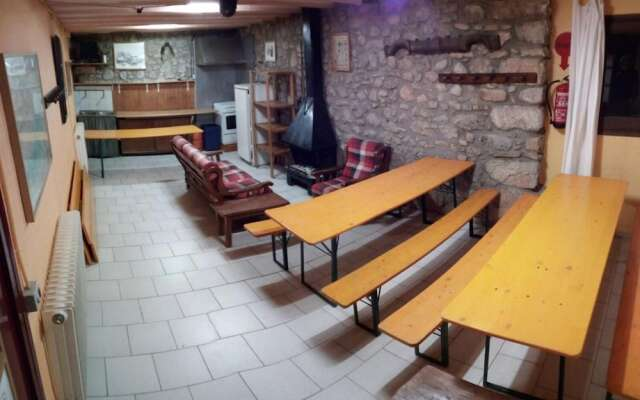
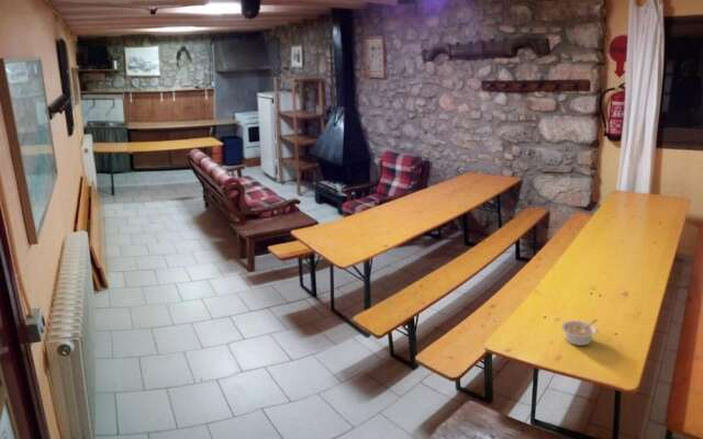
+ legume (578, 331)
